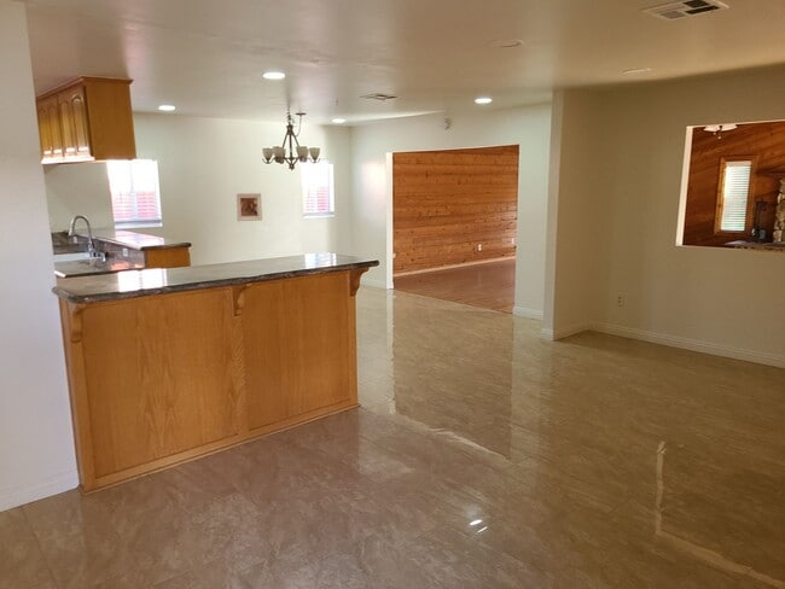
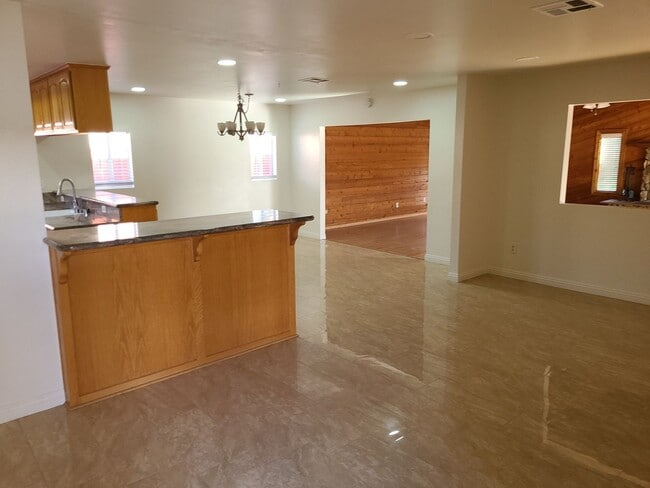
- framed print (249, 206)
